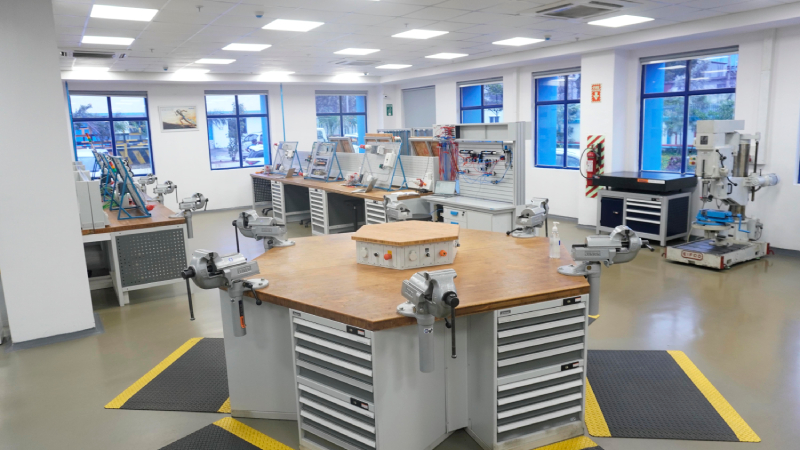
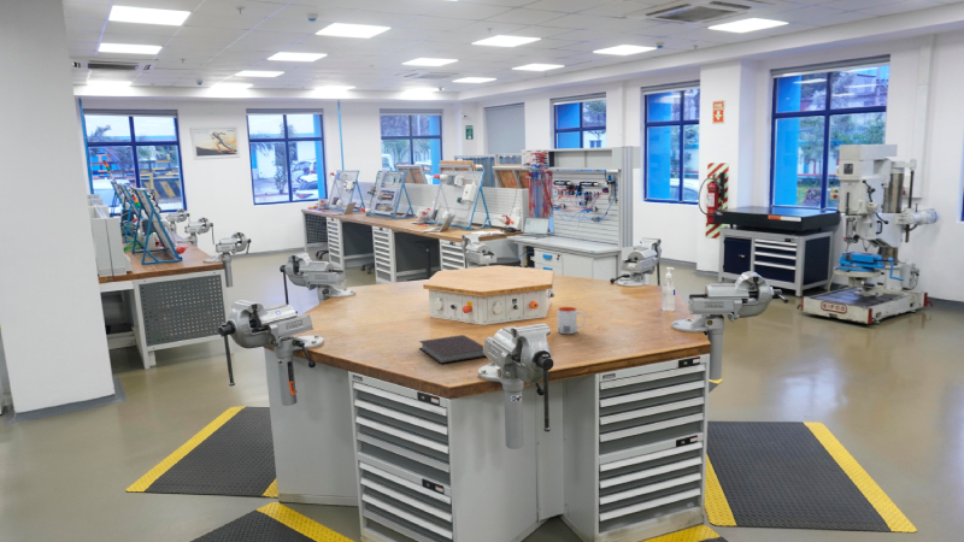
+ notebook (453, 348)
+ mug (571, 319)
